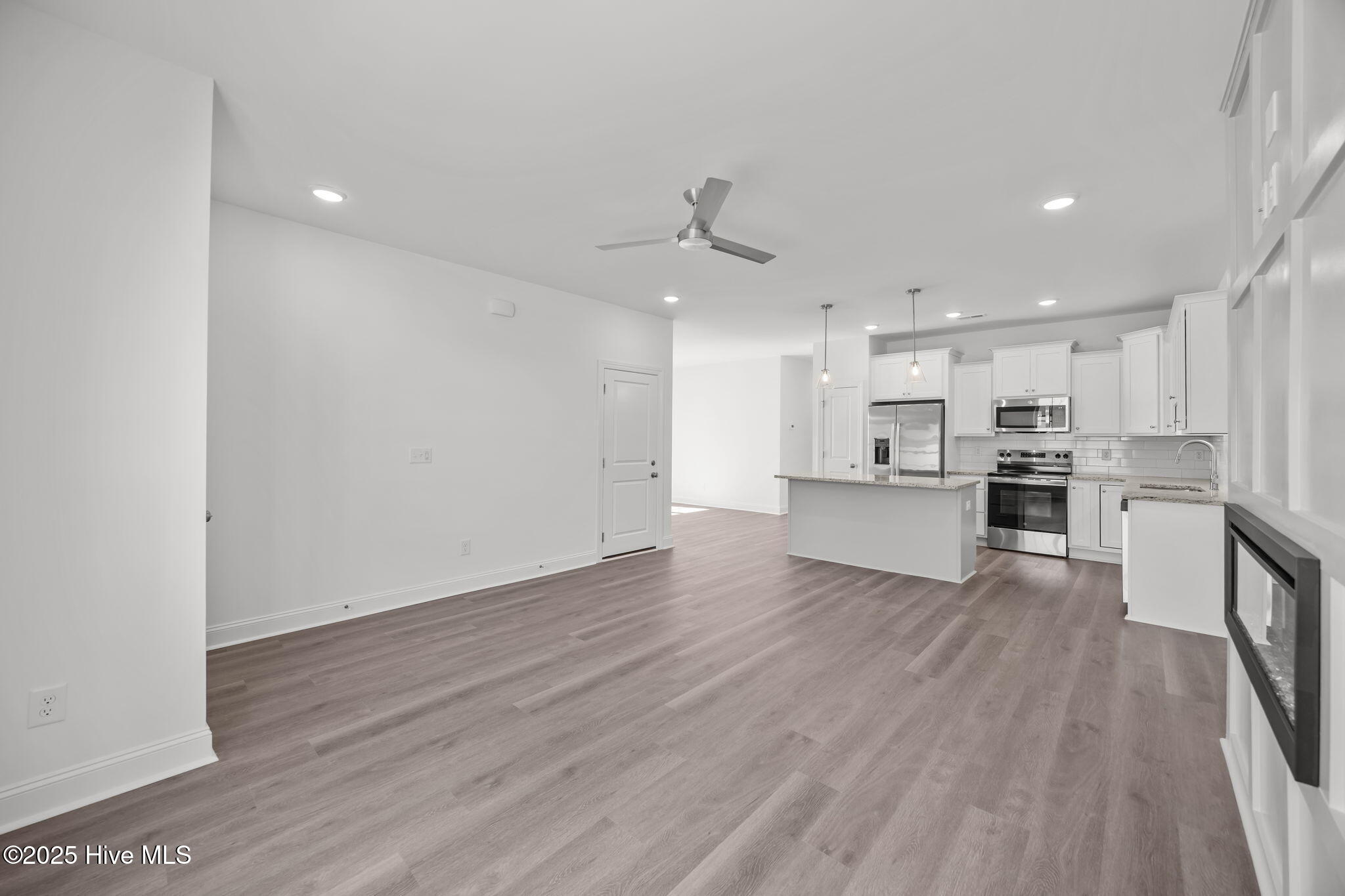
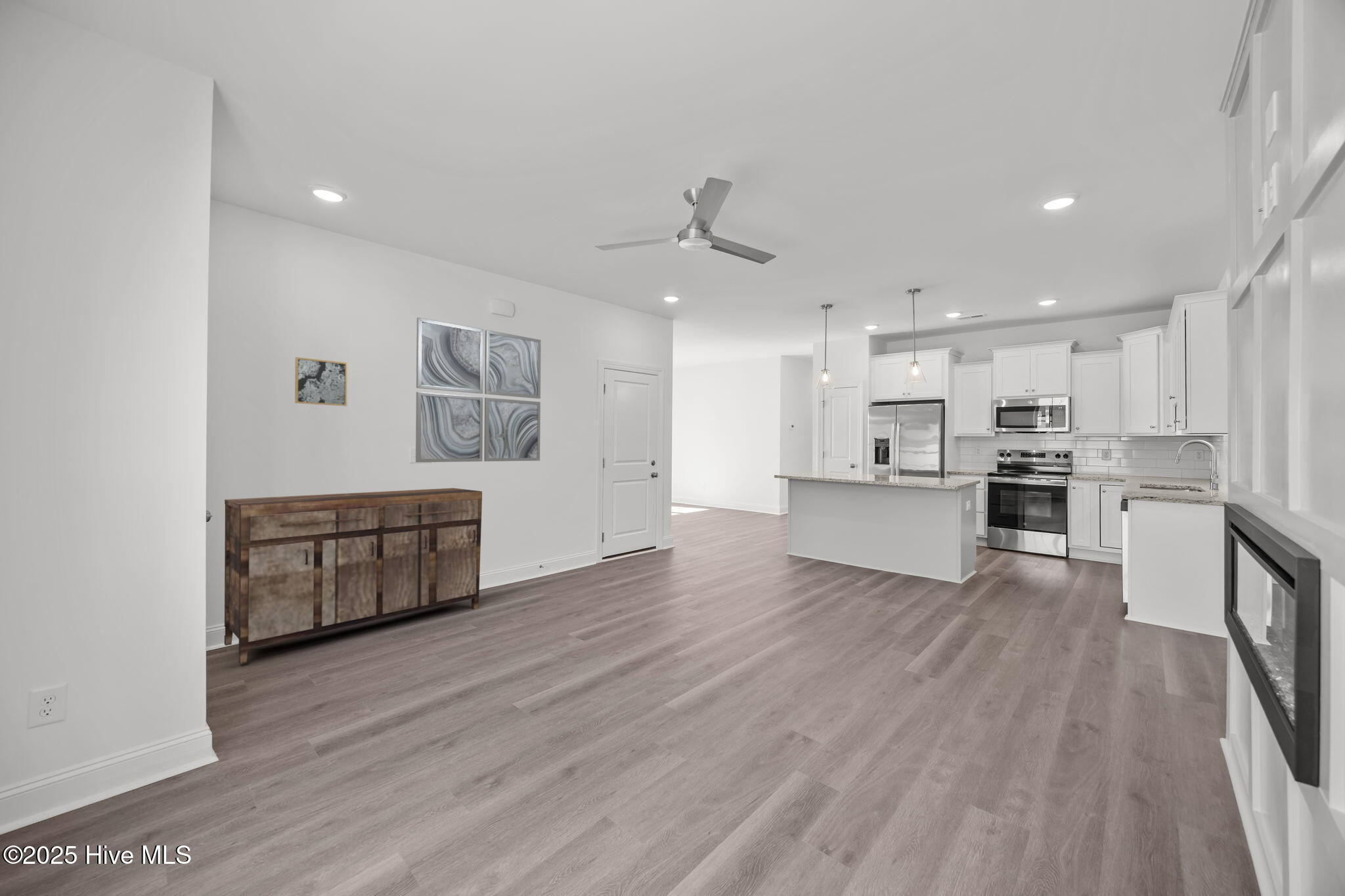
+ sideboard (367, 560)
+ wall art (322, 382)
+ wall art (482, 397)
